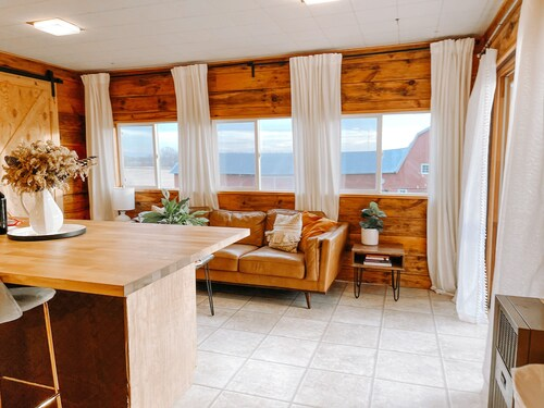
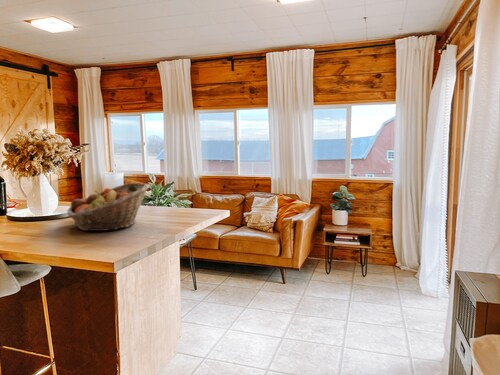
+ fruit basket (109, 204)
